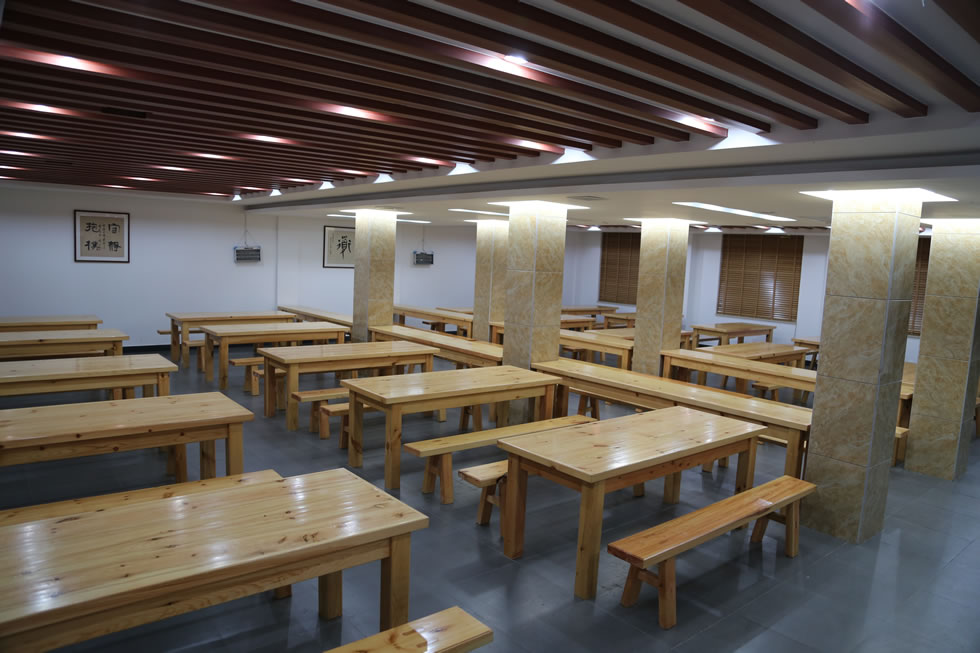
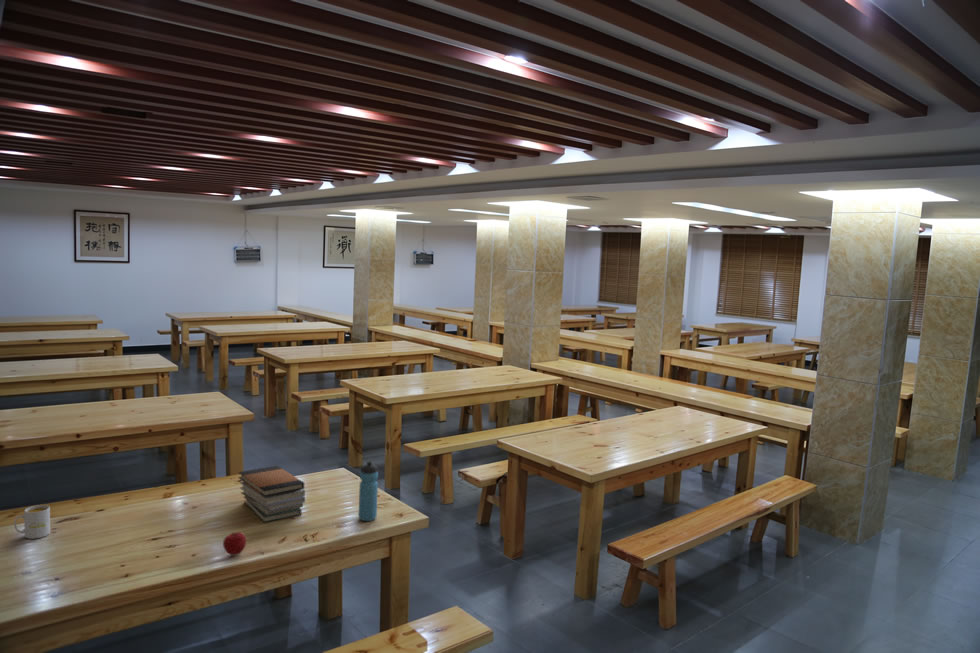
+ book stack (271, 493)
+ water bottle (368, 490)
+ mug (32, 522)
+ apple (234, 543)
